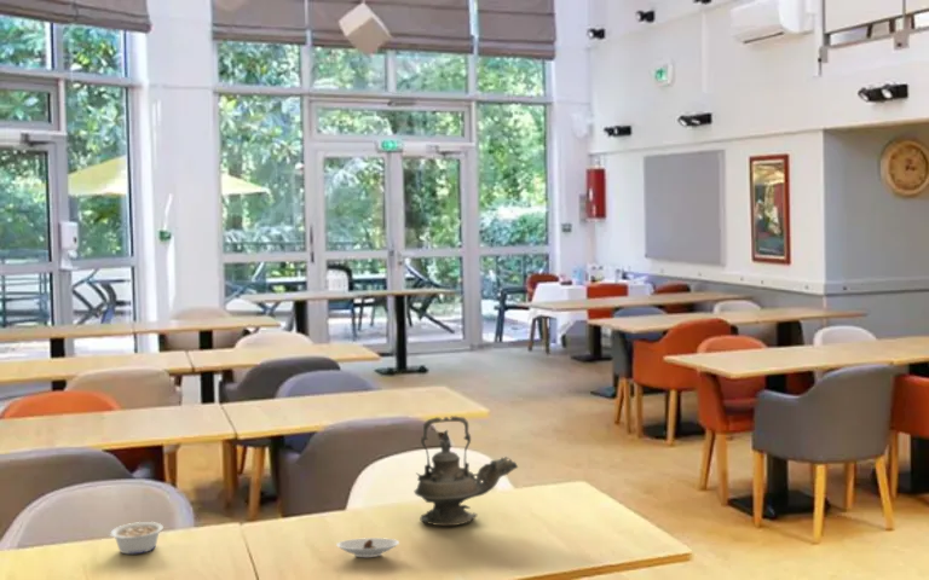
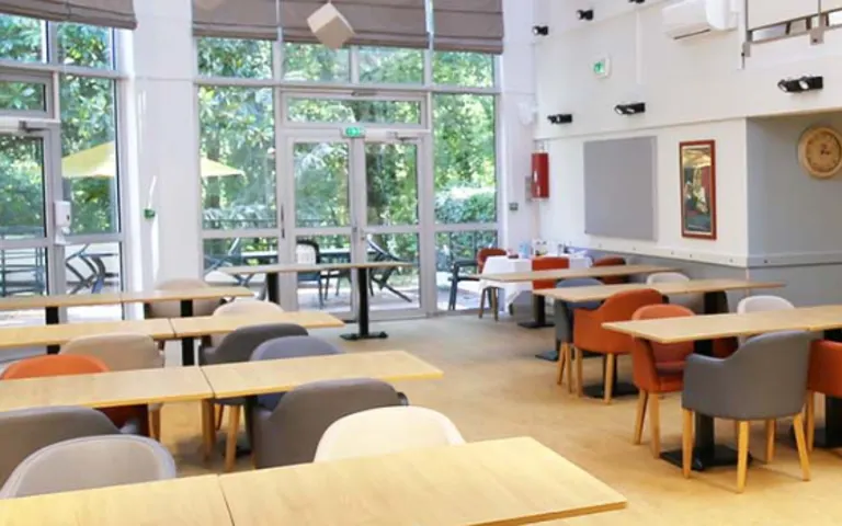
- legume (137, 538)
- teapot (466, 466)
- saucer (368, 547)
